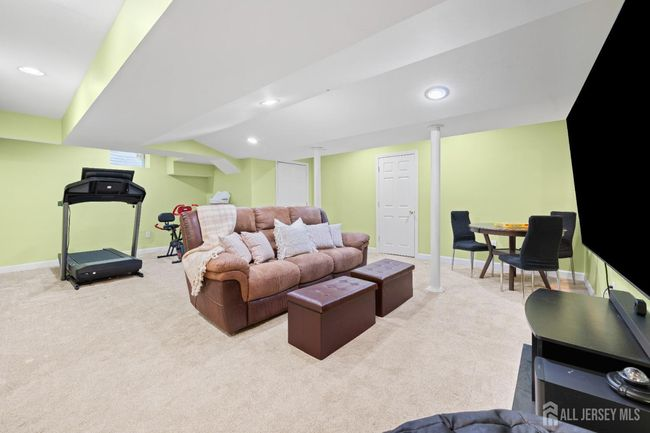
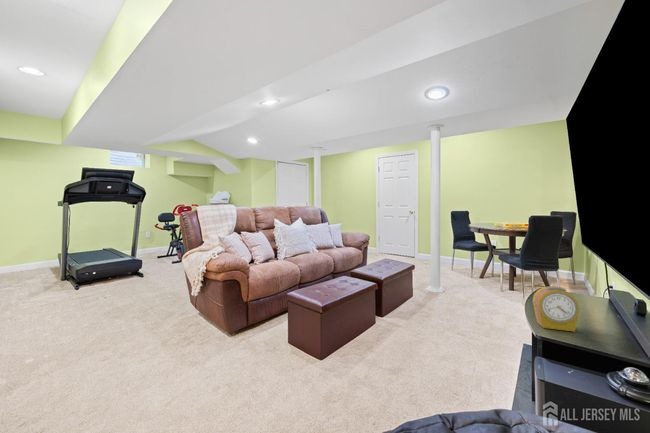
+ alarm clock (555, 306)
